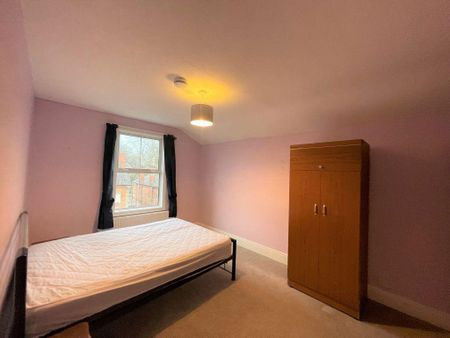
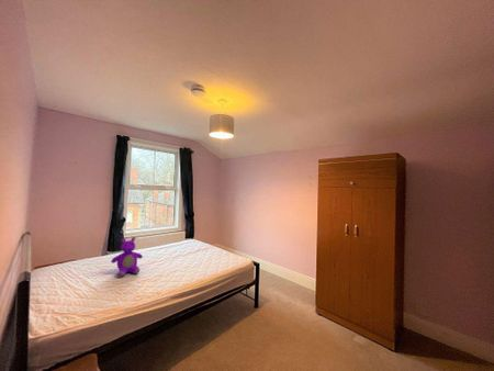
+ stuffed bear (128, 255)
